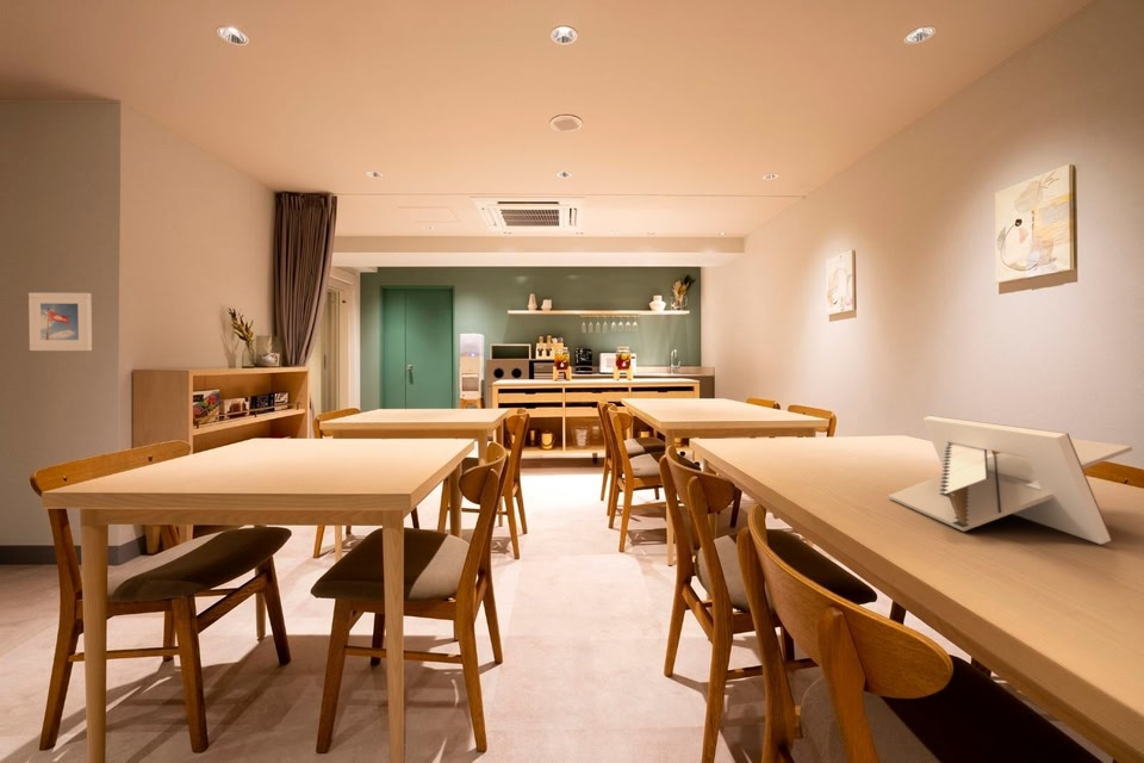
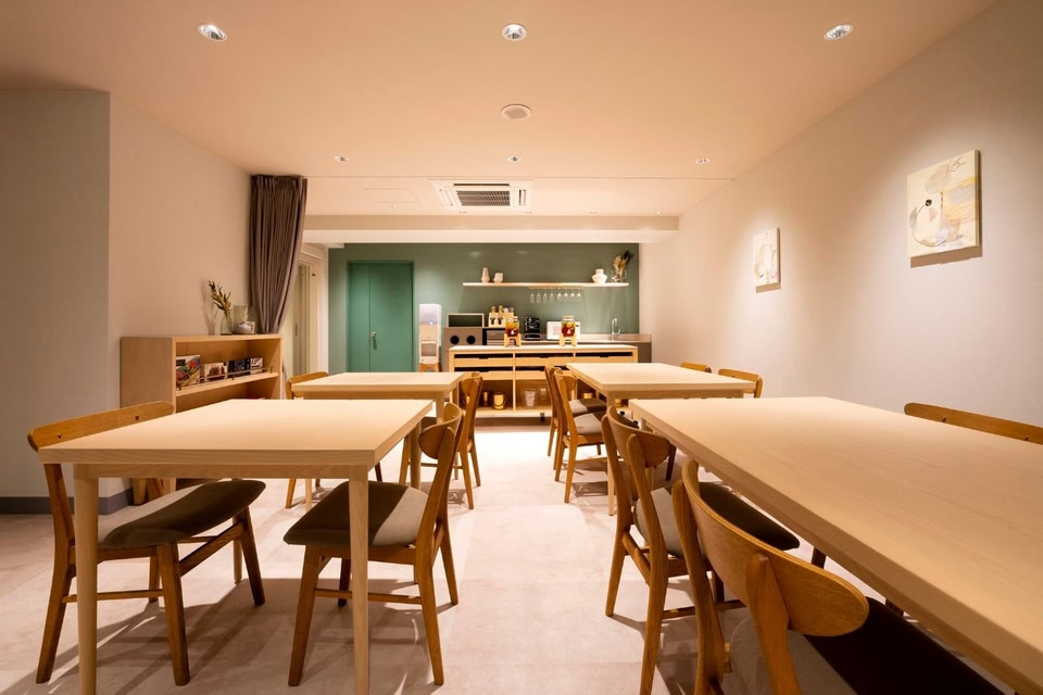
- architectural model (1005, 469)
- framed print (60, 321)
